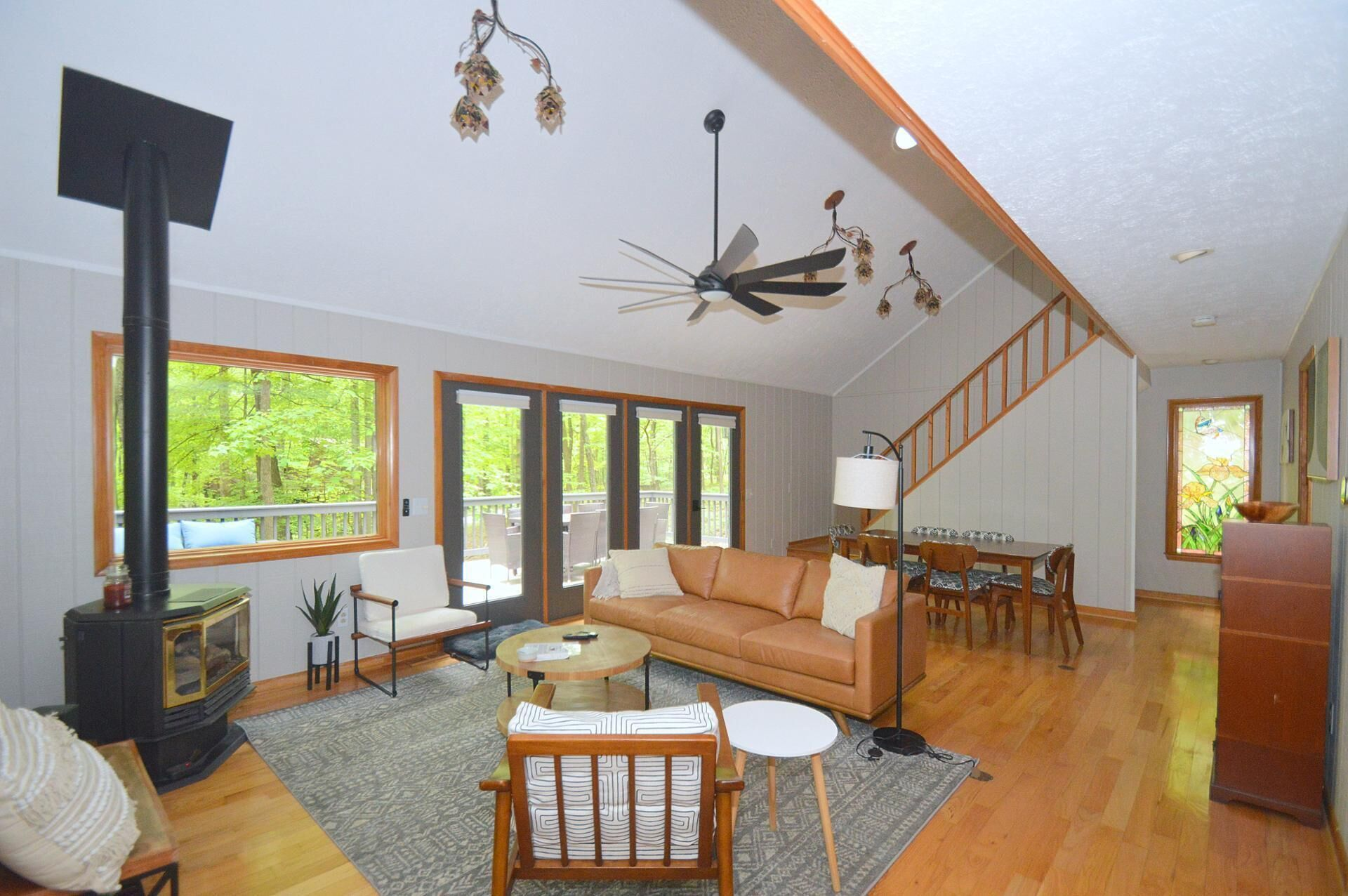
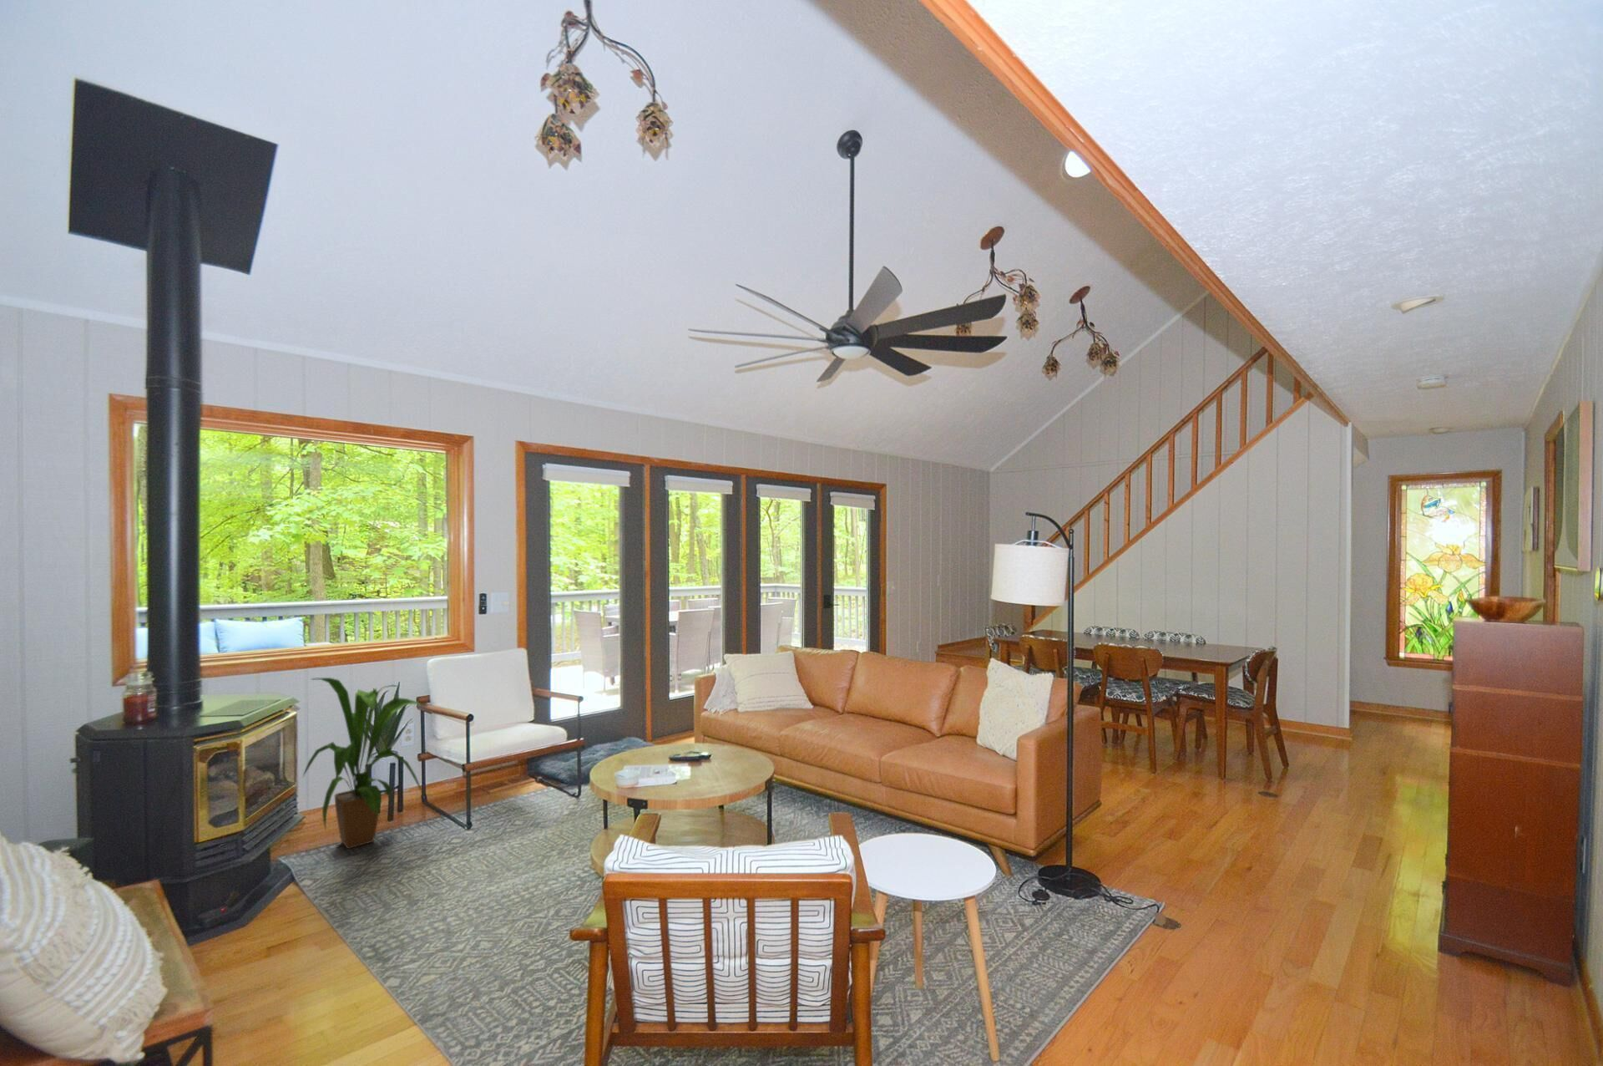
+ house plant (371, 753)
